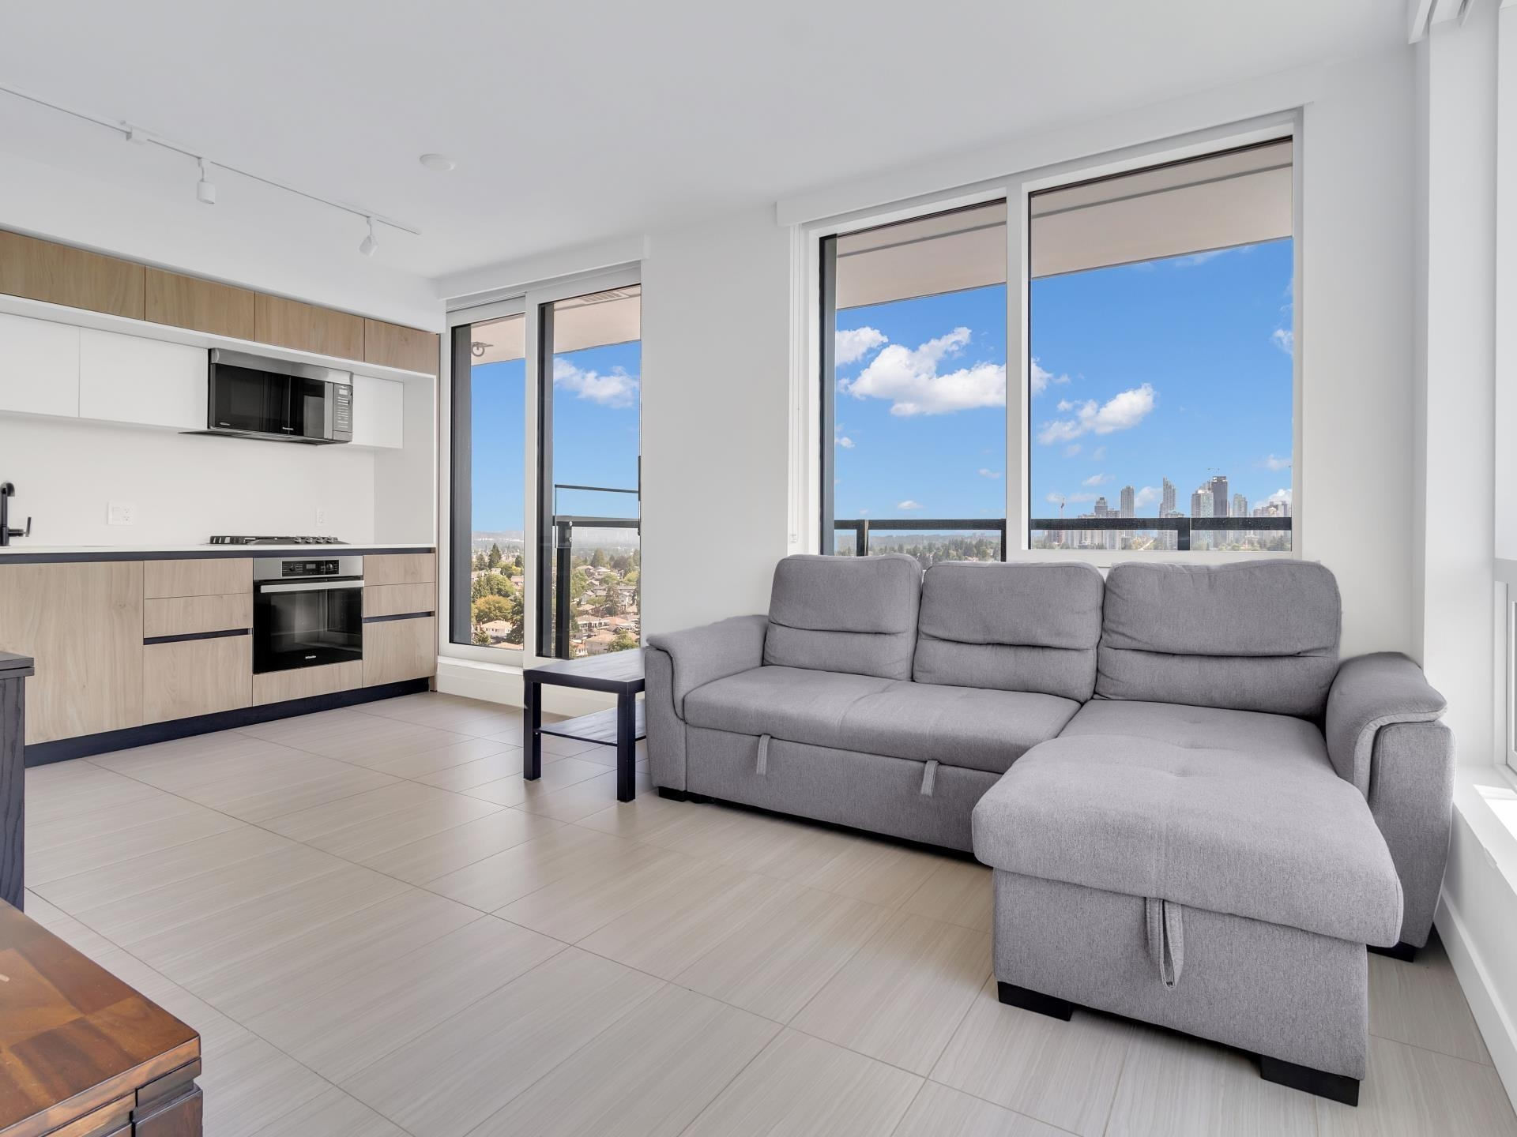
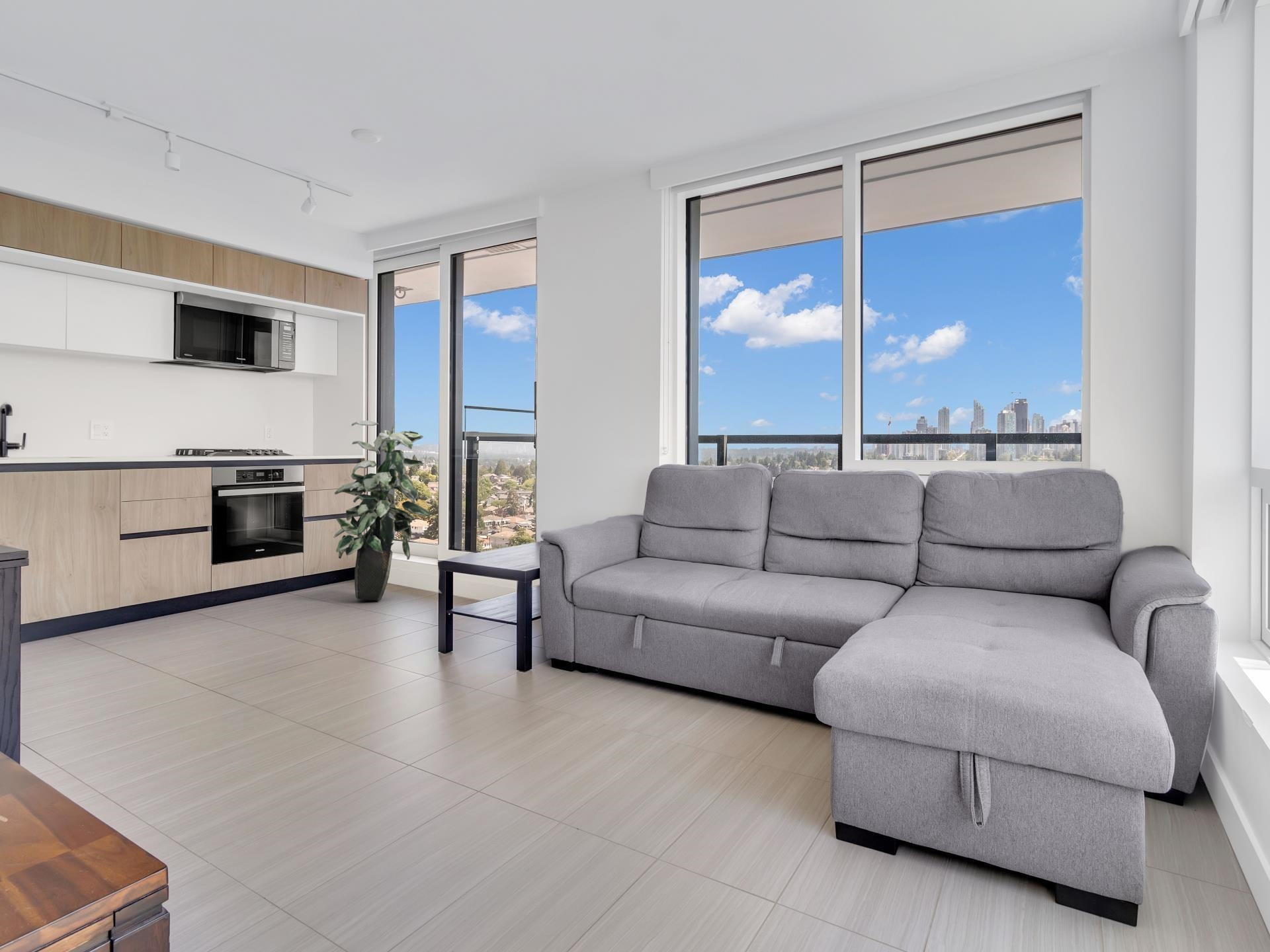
+ indoor plant (377, 510)
